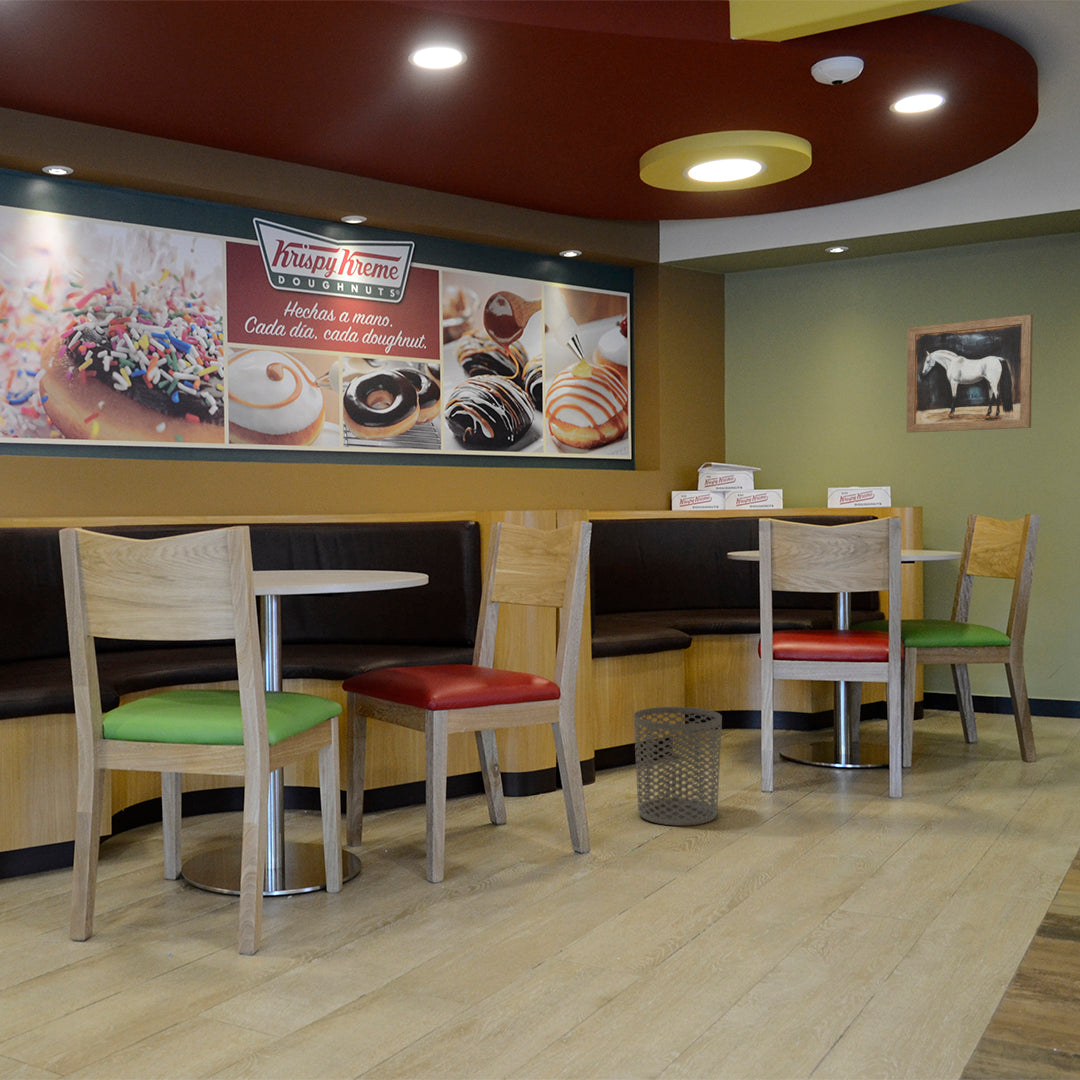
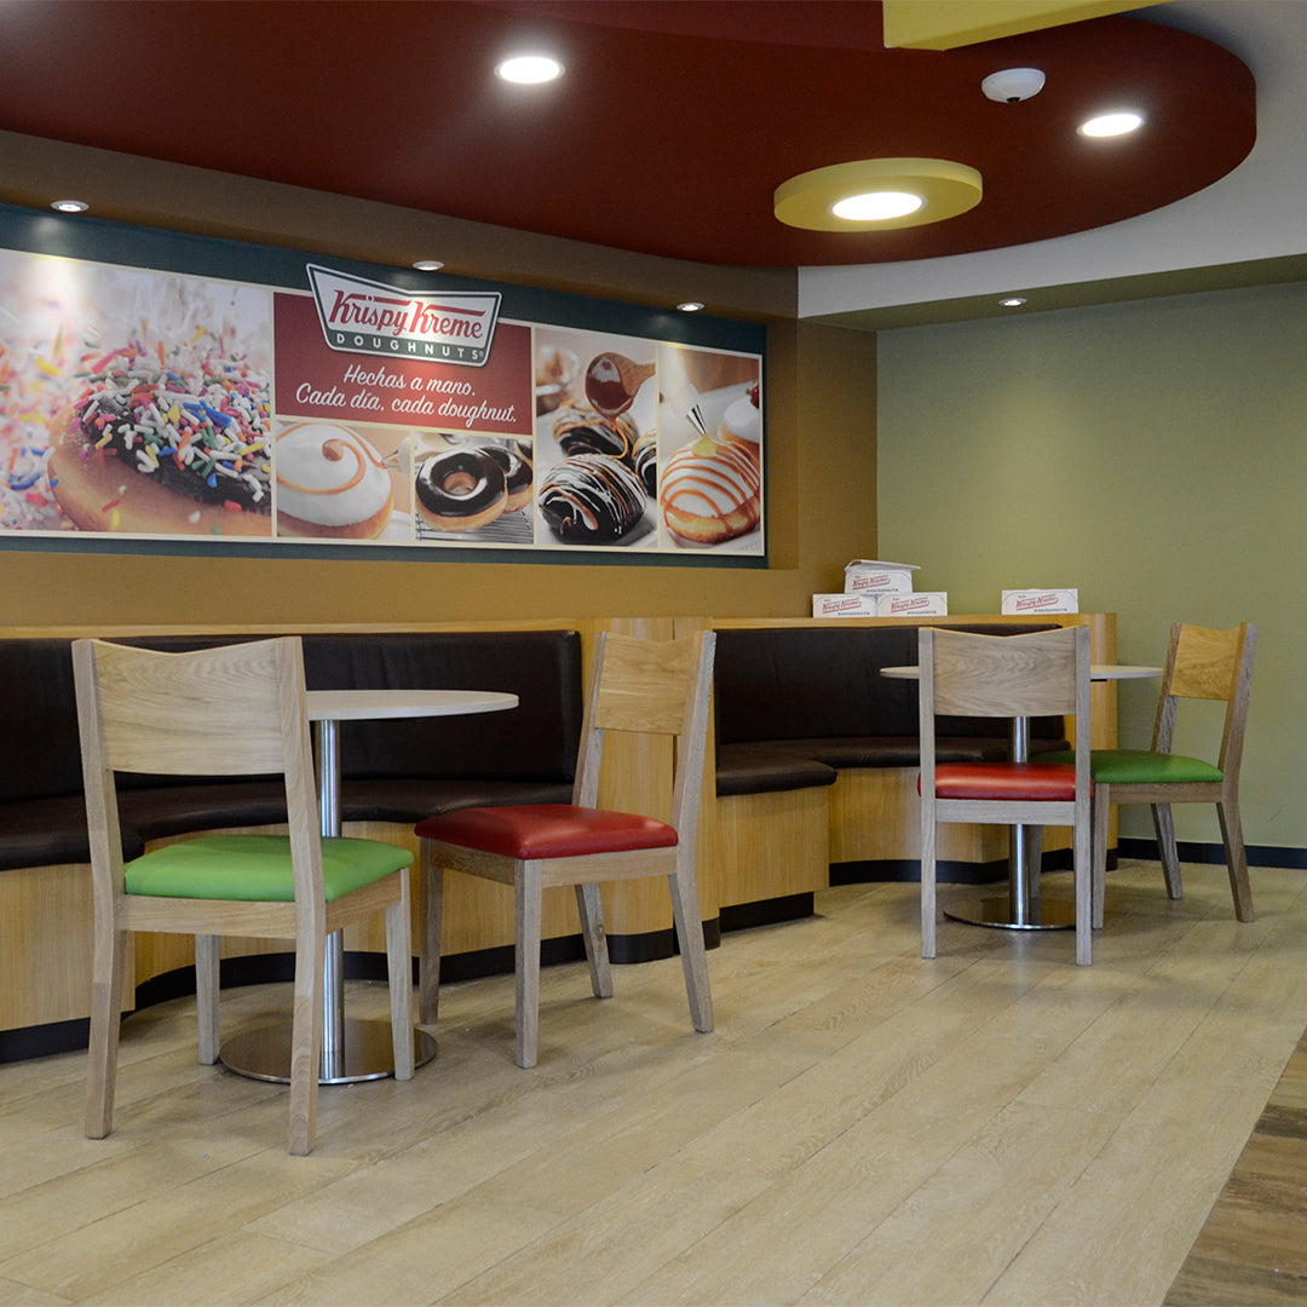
- wall art (967, 376)
- waste bin (678, 766)
